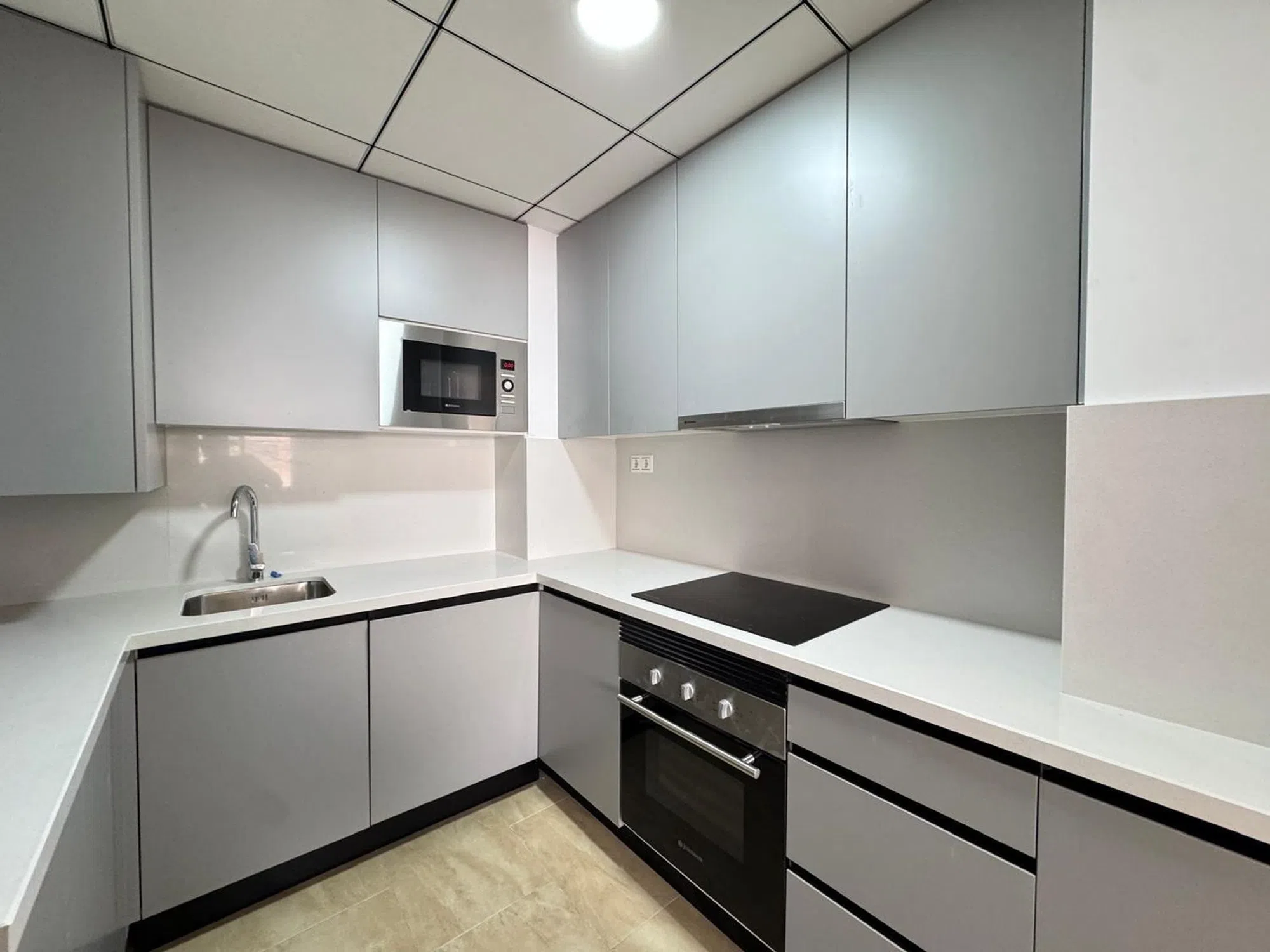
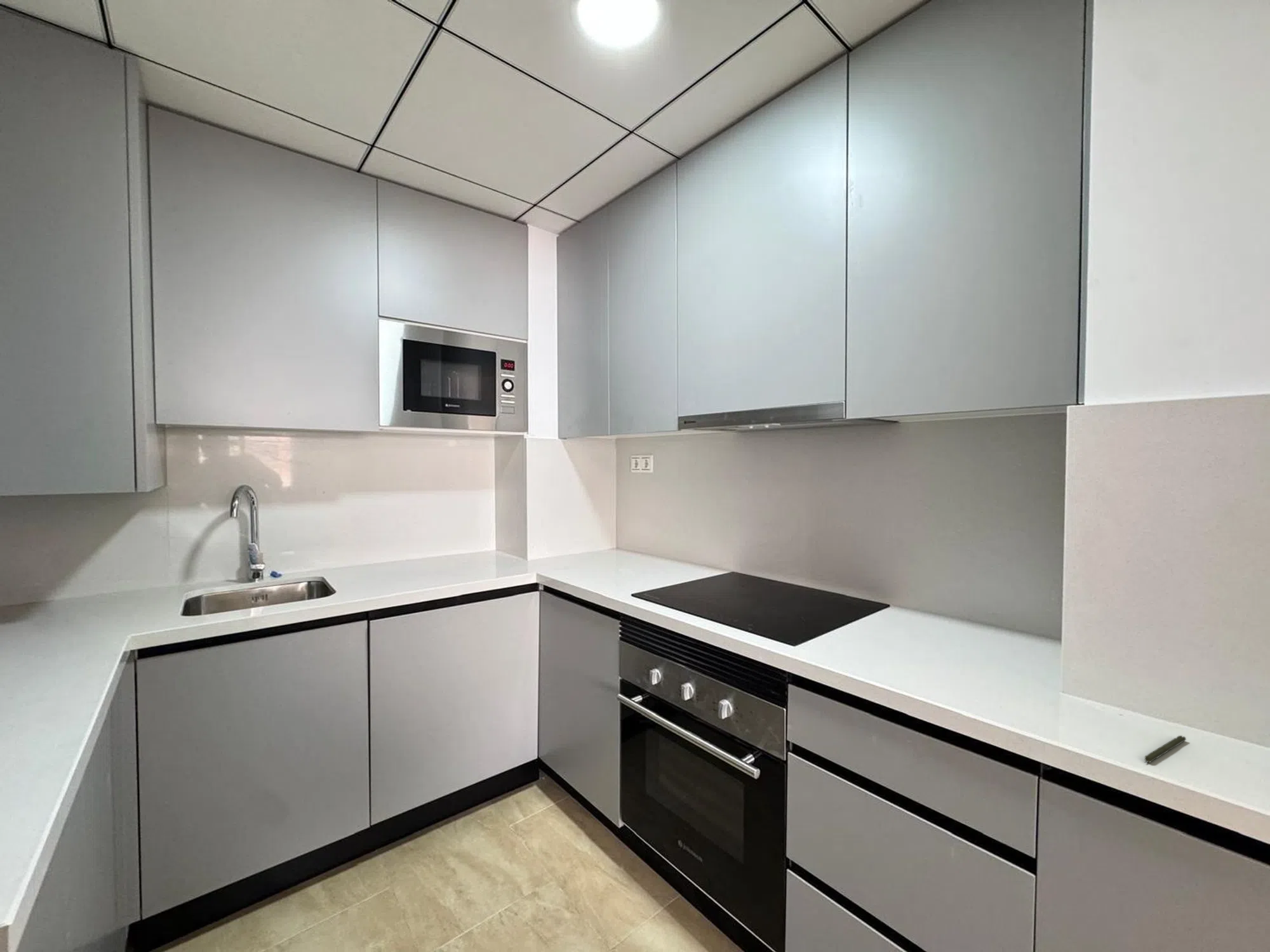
+ pen (1165, 748)
